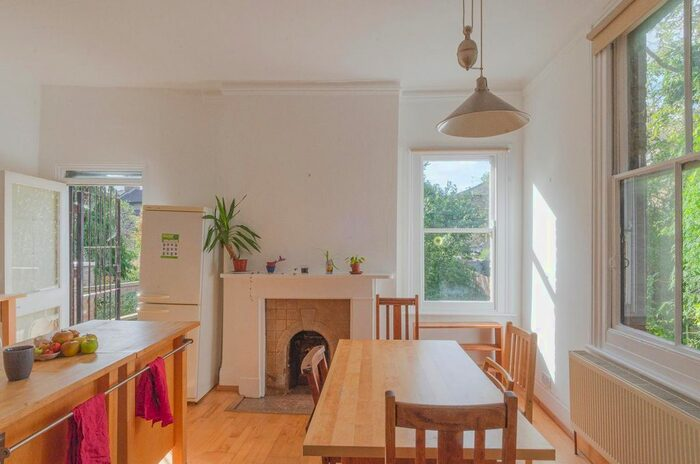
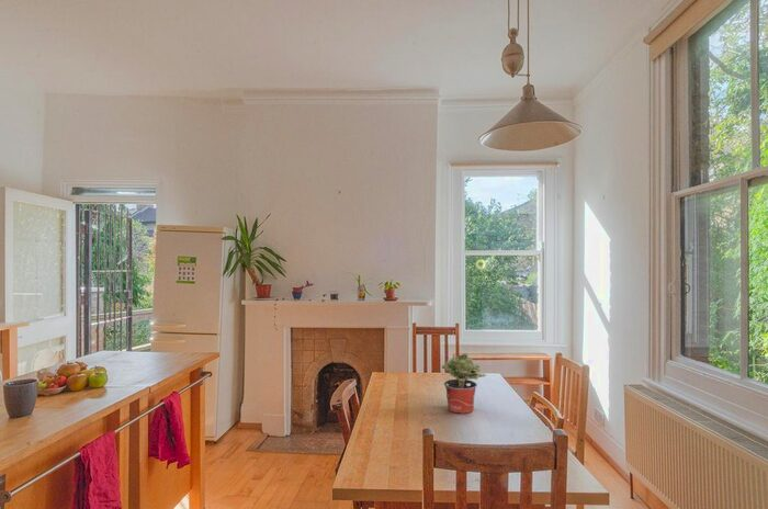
+ potted plant (463, 382)
